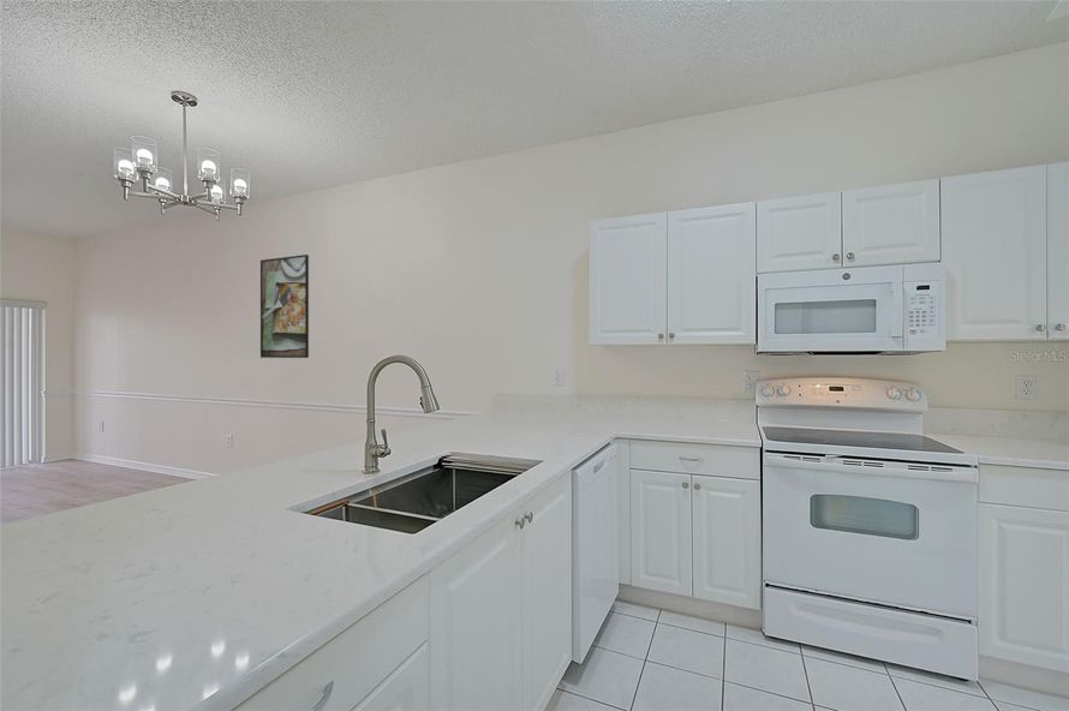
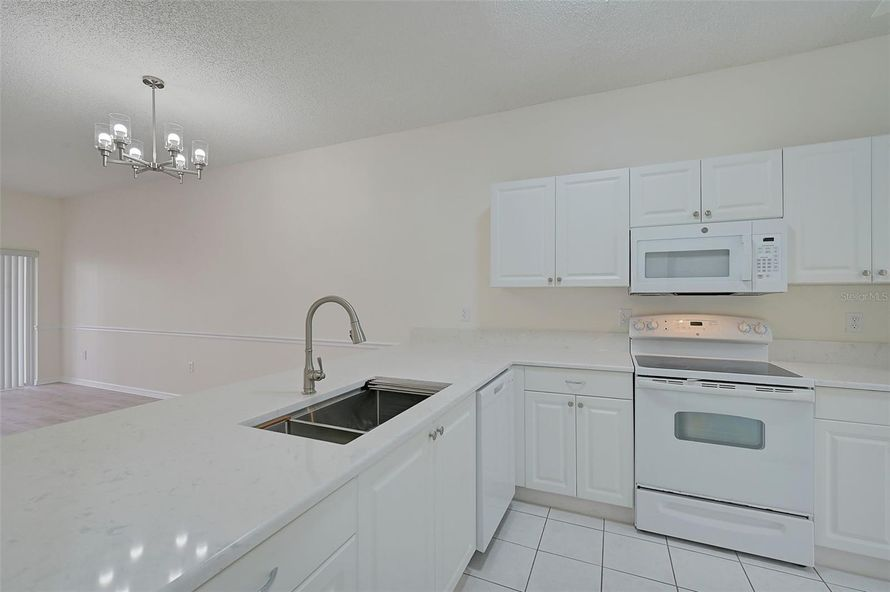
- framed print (283, 307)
